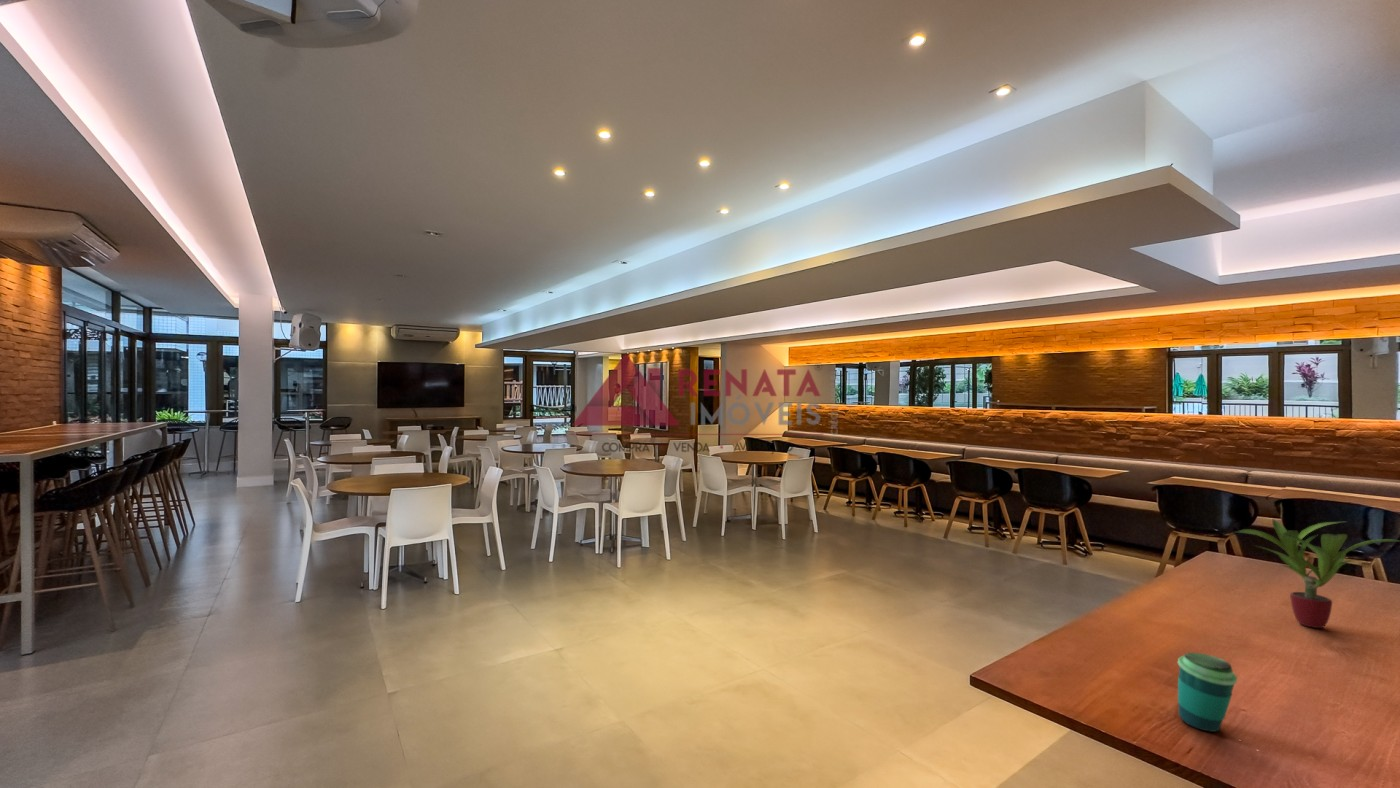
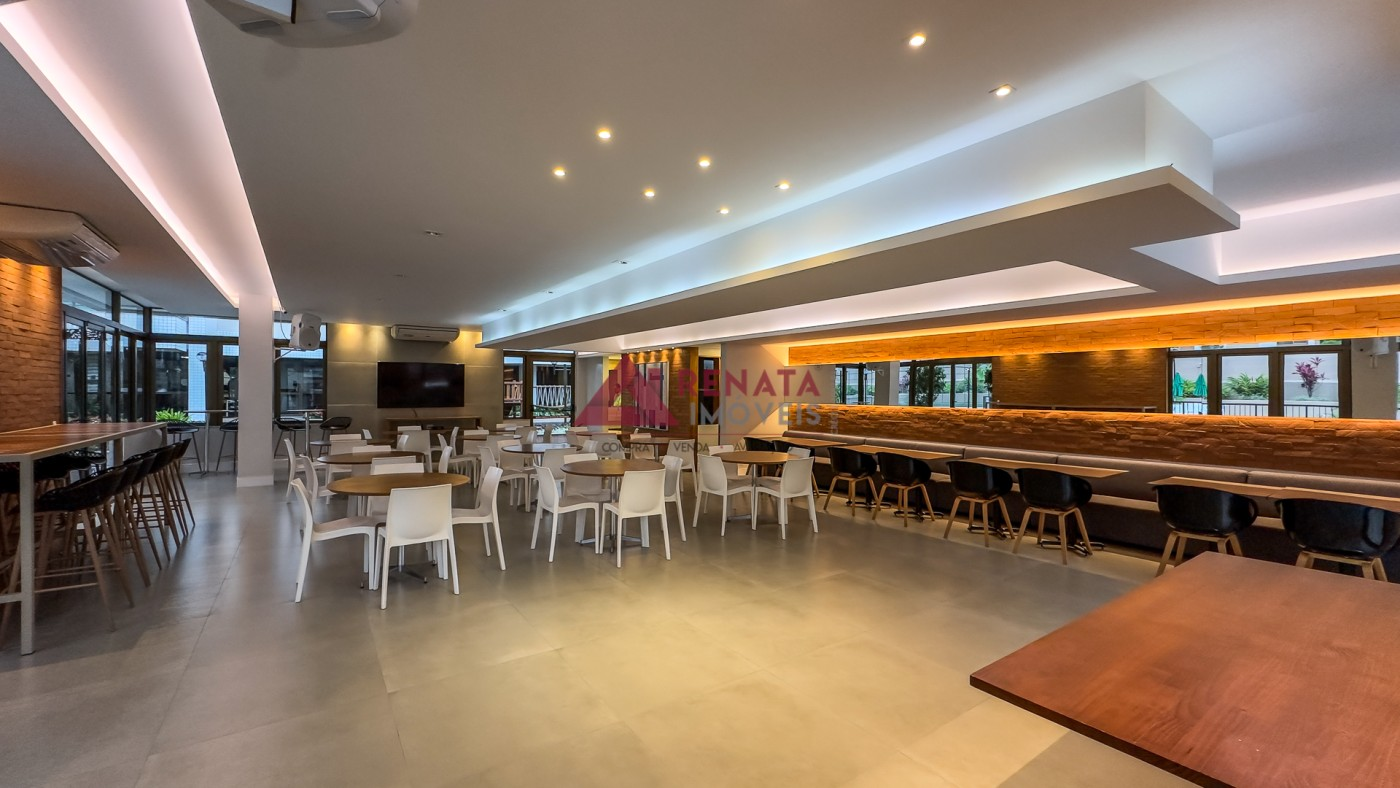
- cup (1206, 693)
- potted plant (1310, 576)
